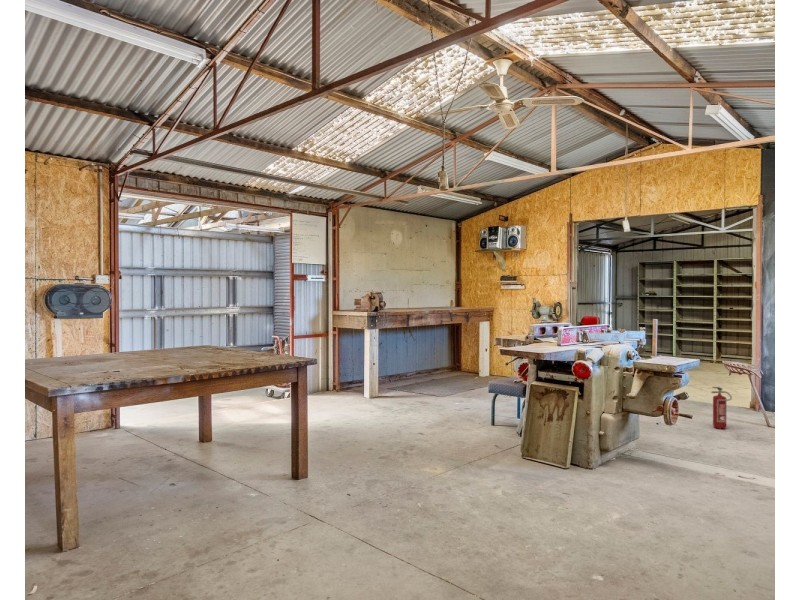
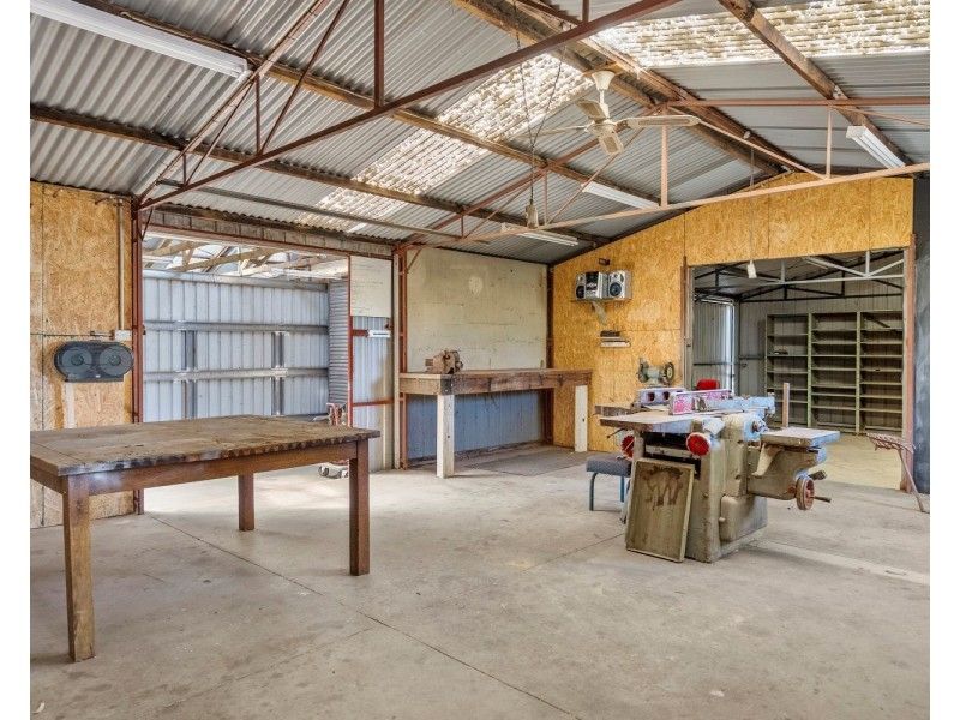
- fire extinguisher (721, 407)
